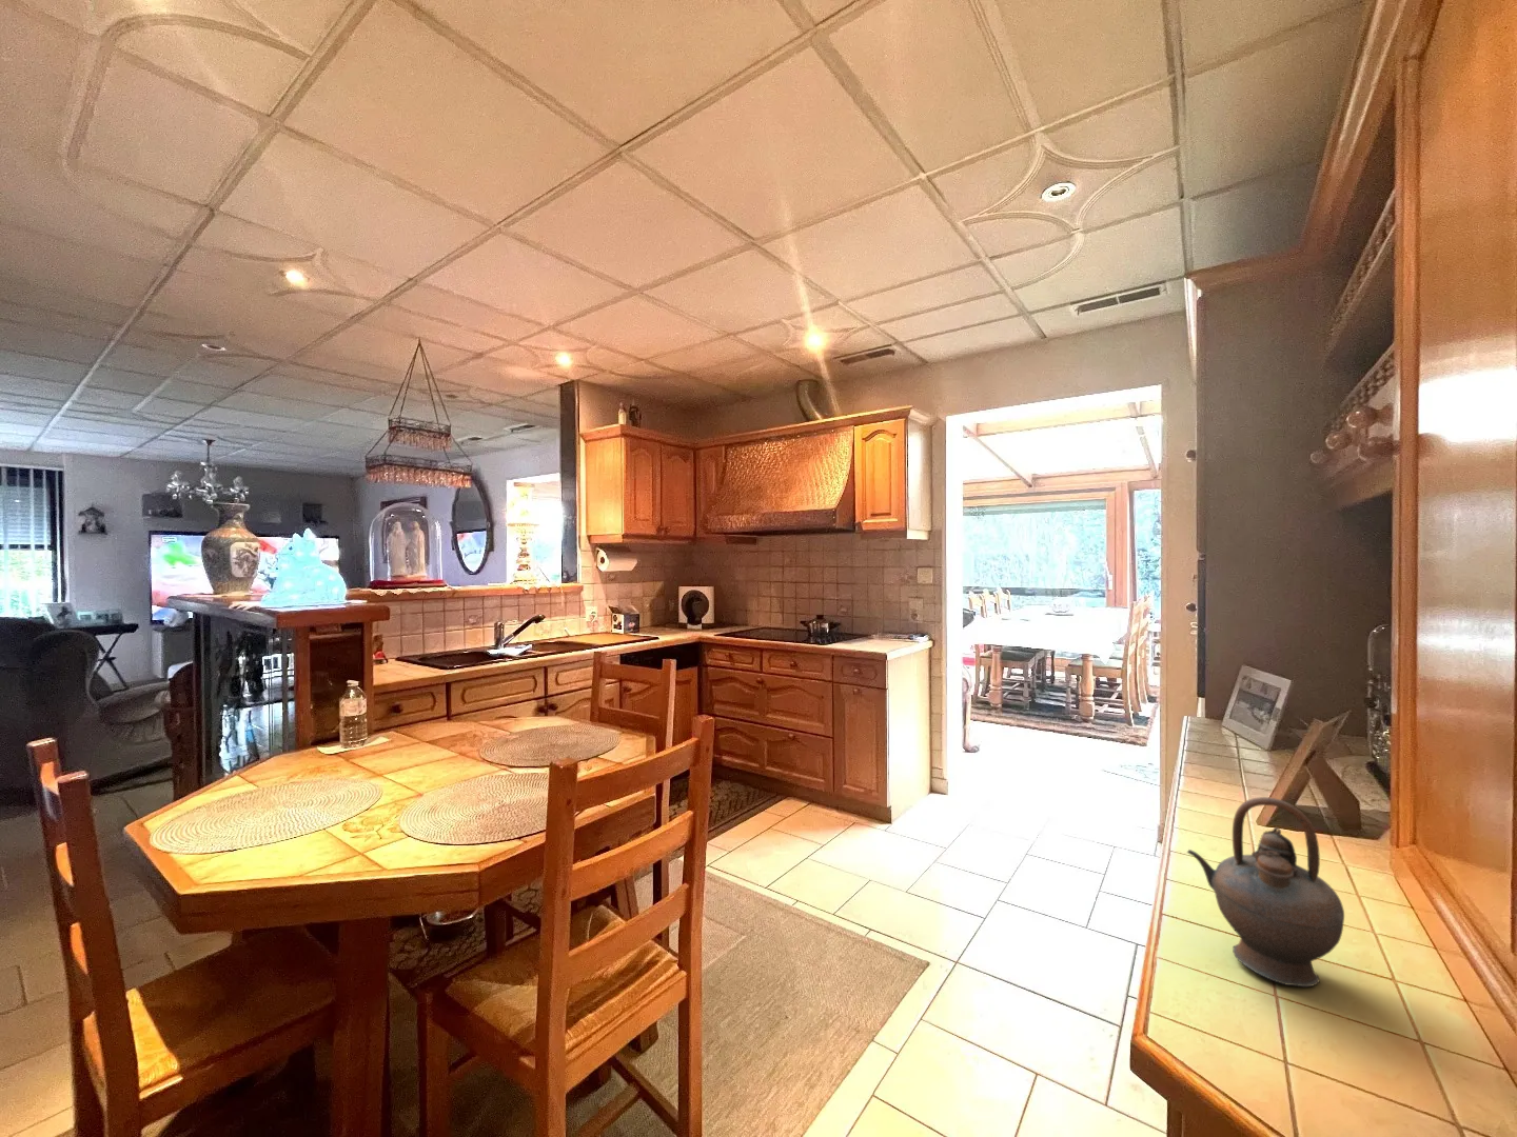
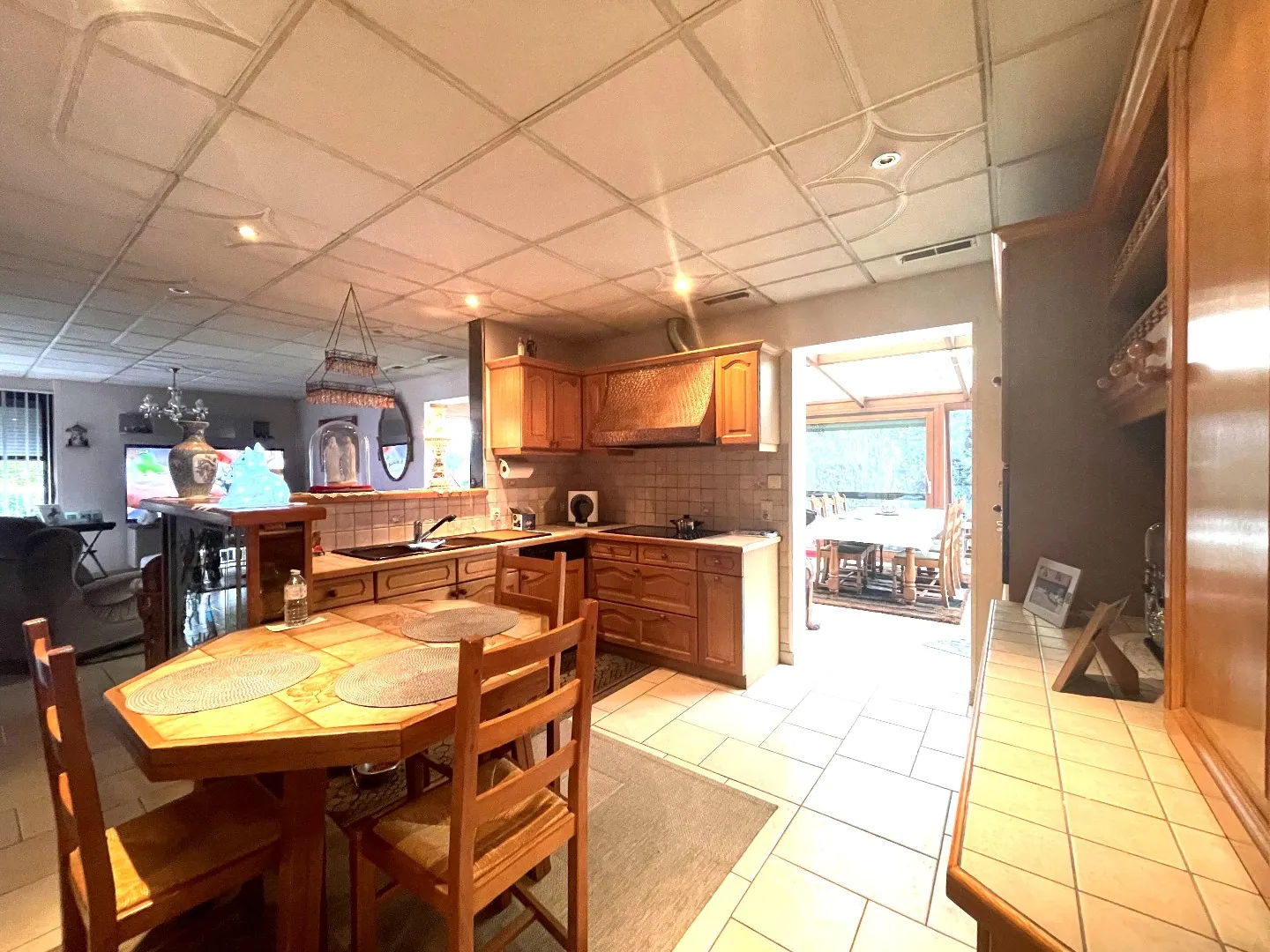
- teapot (1260, 878)
